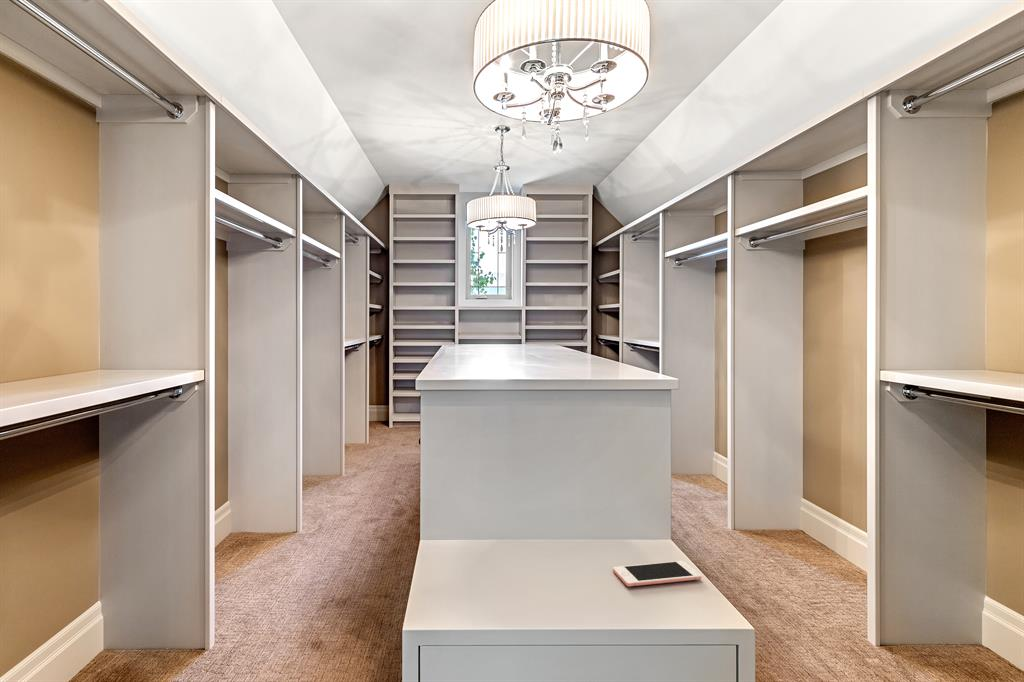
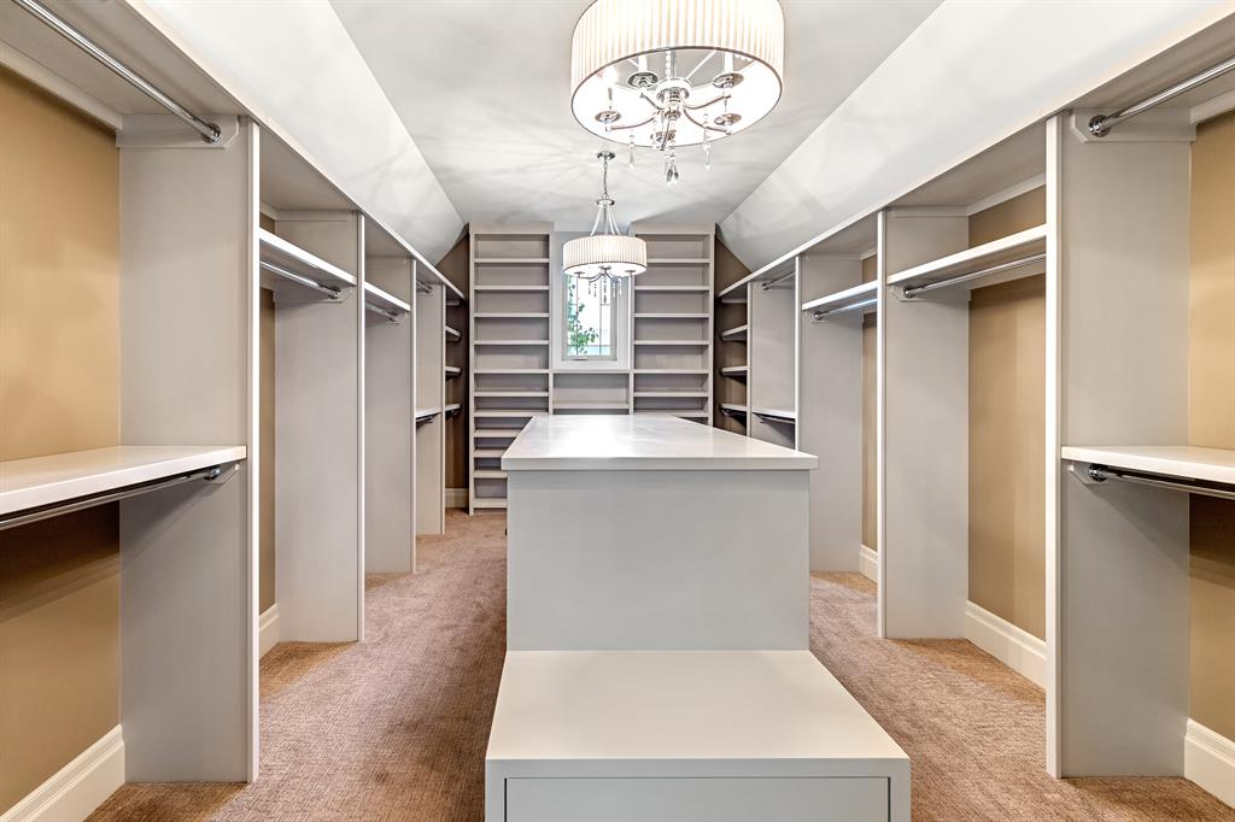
- cell phone (656, 573)
